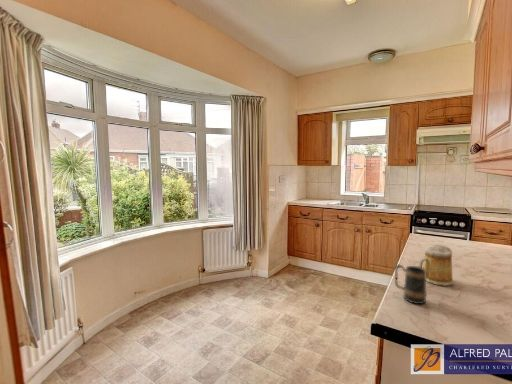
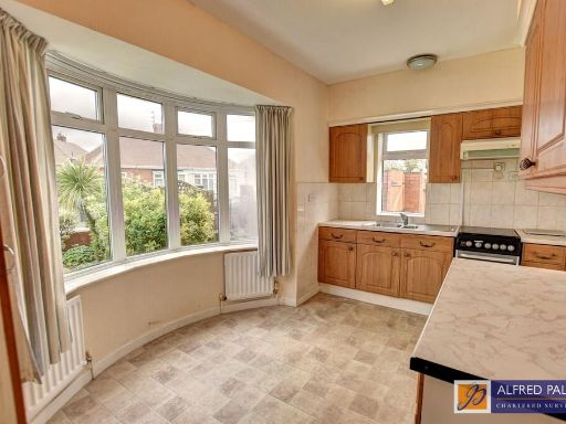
- mug (410, 282)
- mug (435, 263)
